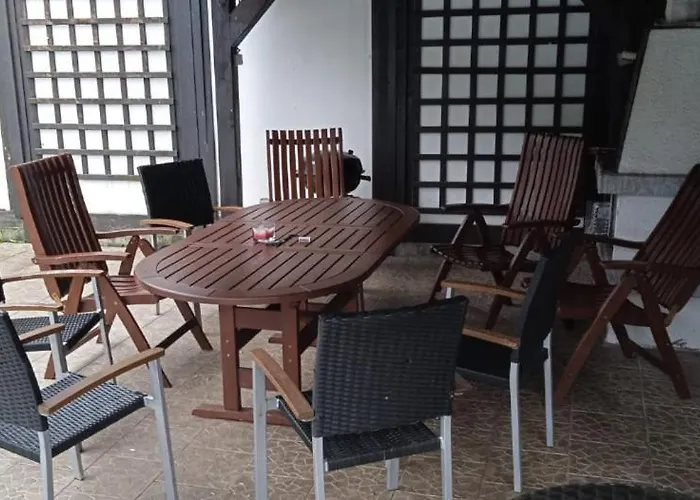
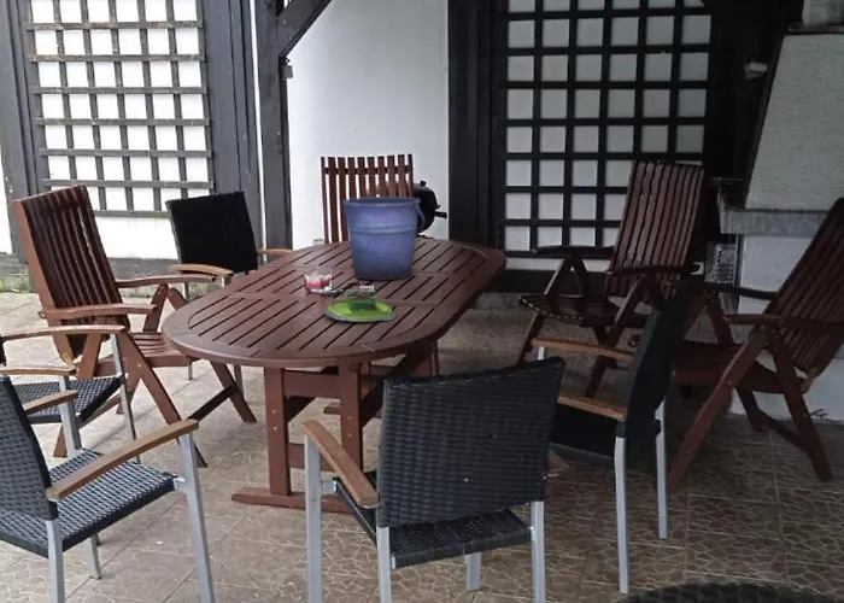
+ bucket (383, 238)
+ plant pot (359, 303)
